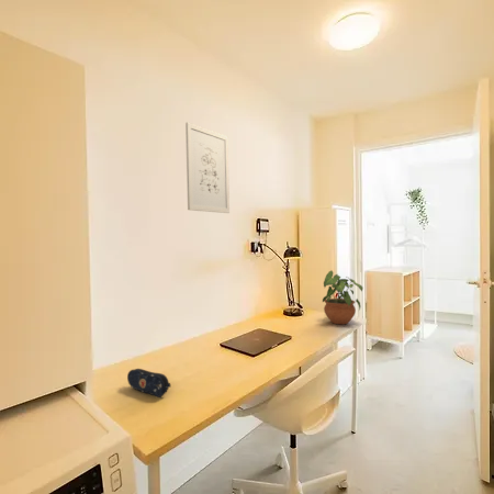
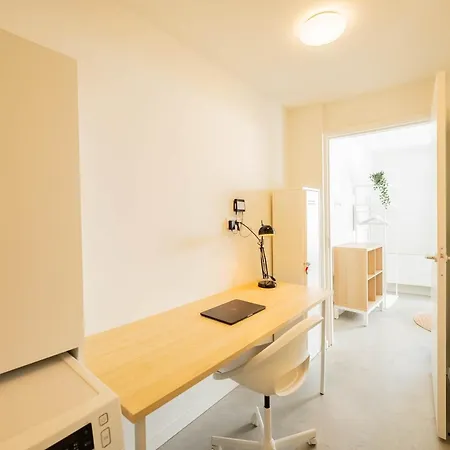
- pencil case (147, 381)
- potted plant (337, 297)
- wall art (209, 170)
